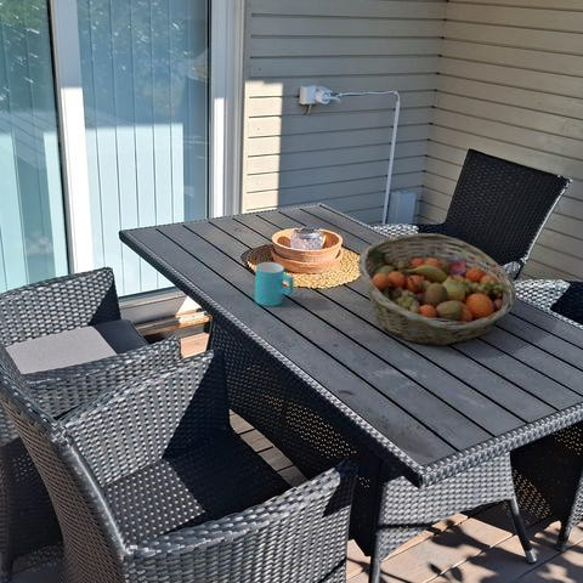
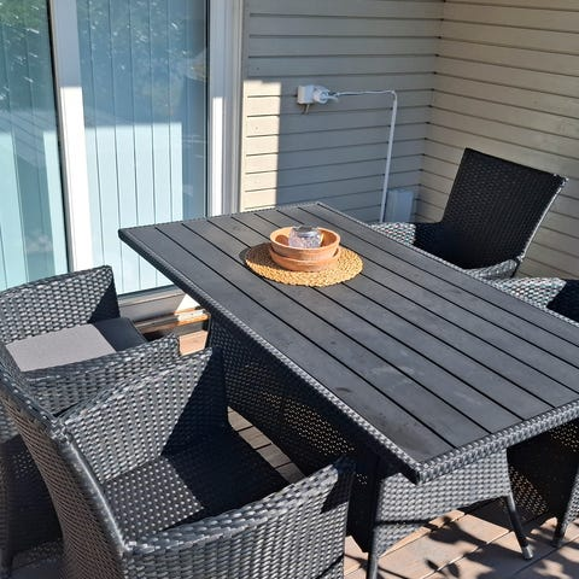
- cup (272, 285)
- fruit basket (435, 288)
